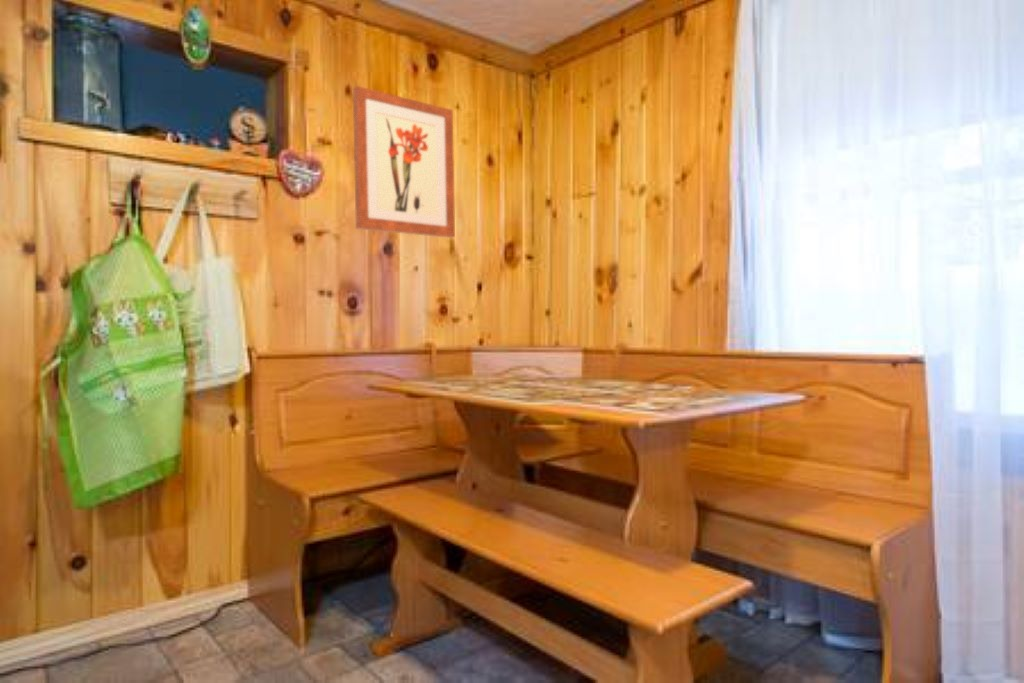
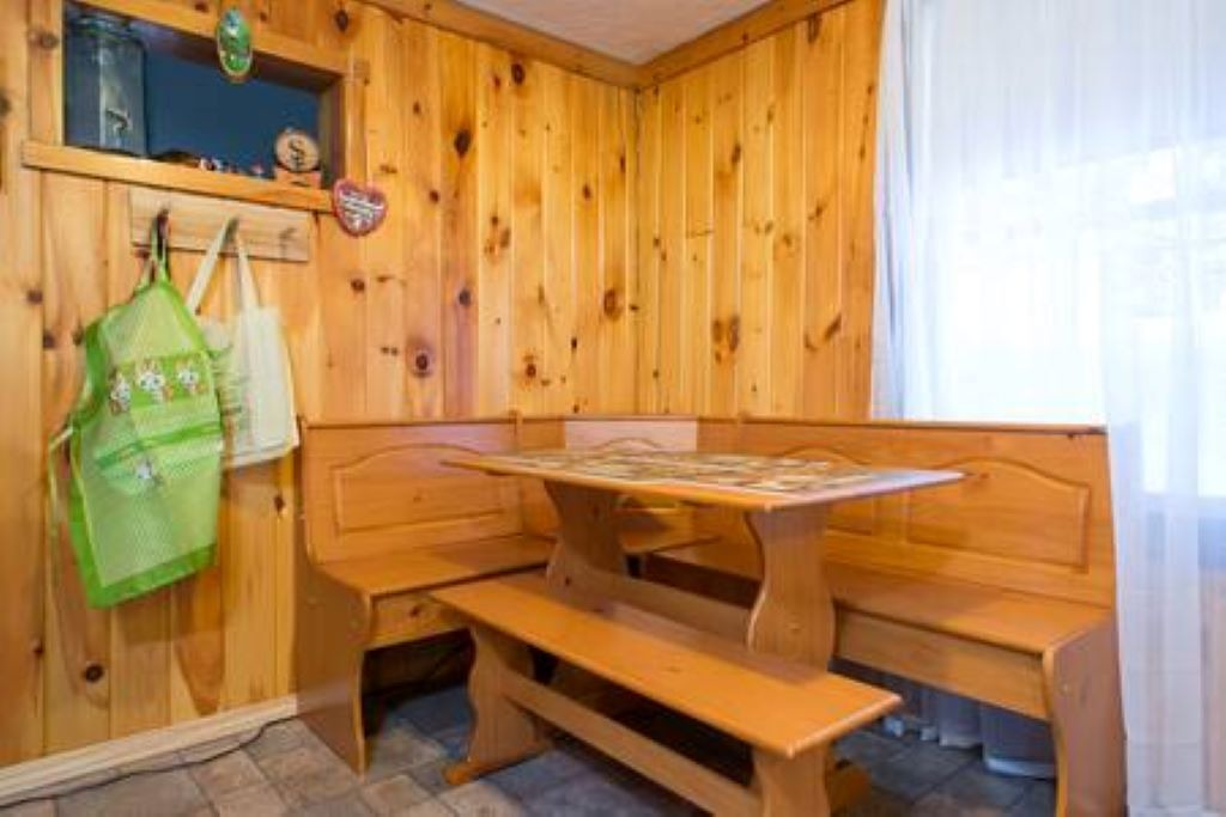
- wall art (406, 166)
